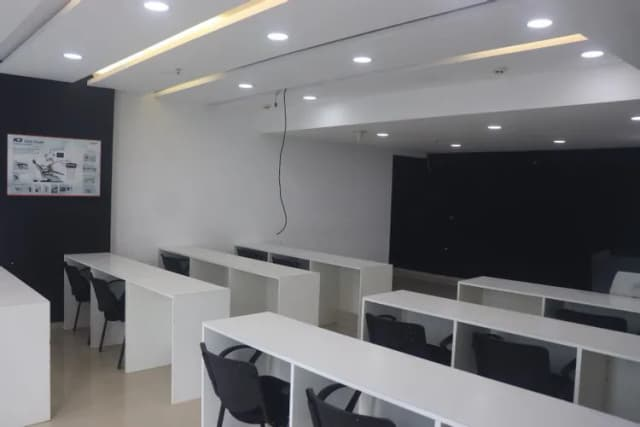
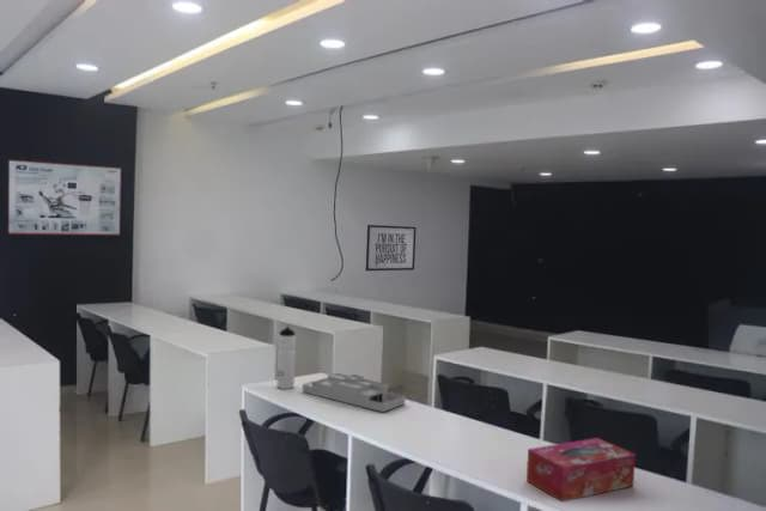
+ tissue box (580, 467)
+ desk organizer (352, 388)
+ water bottle (286, 355)
+ mirror (391, 248)
